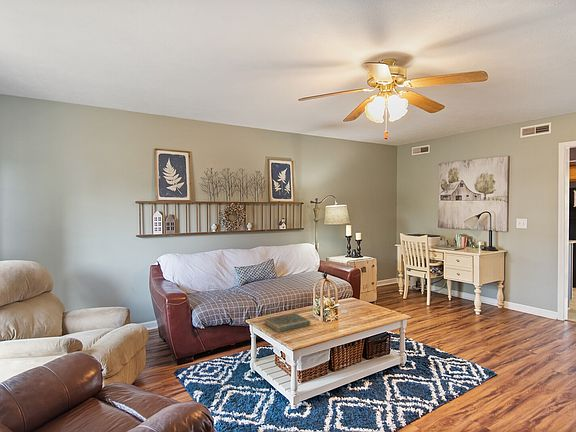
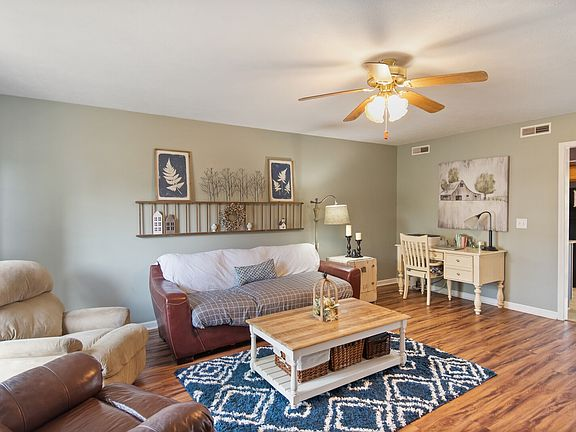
- book (286, 322)
